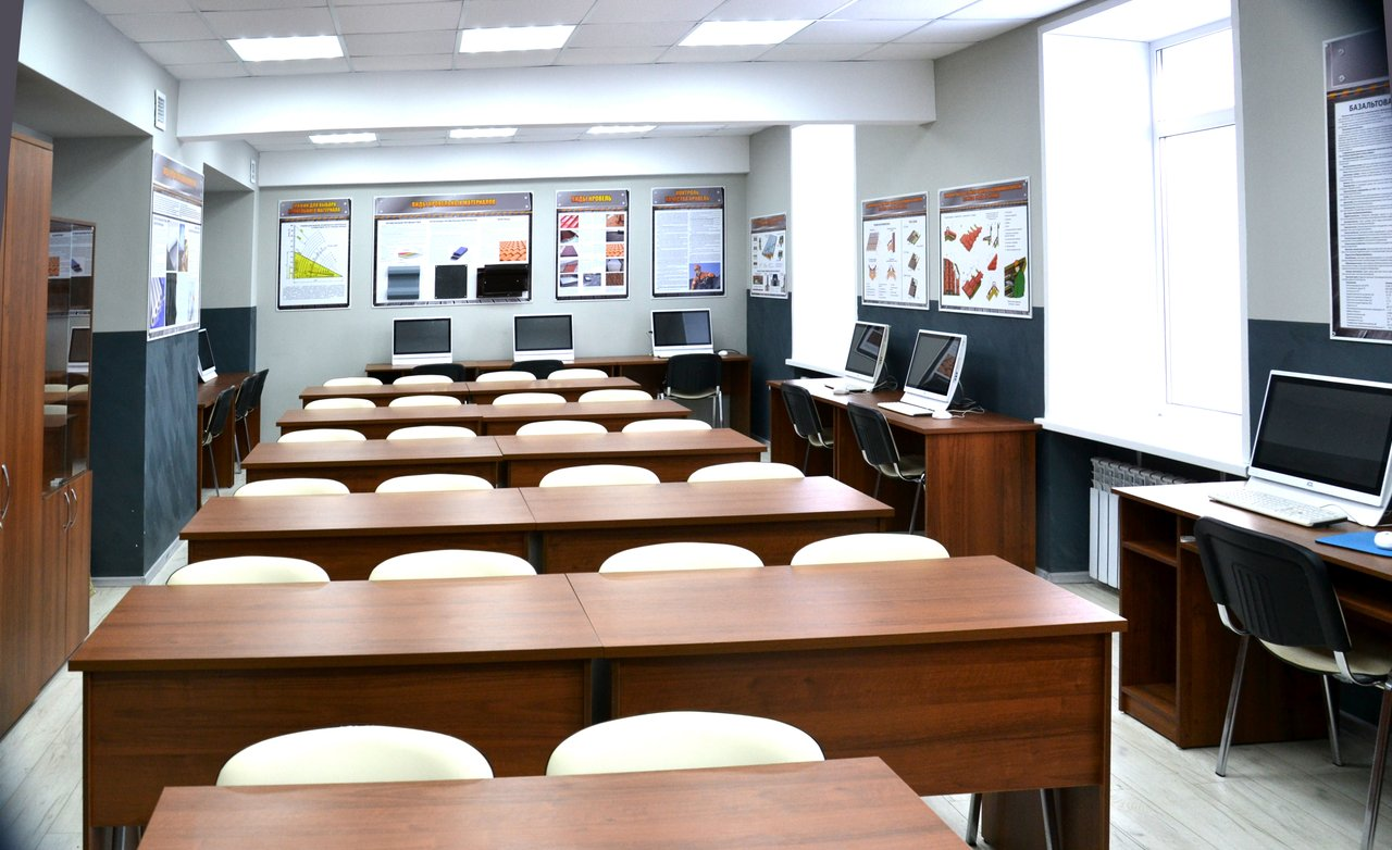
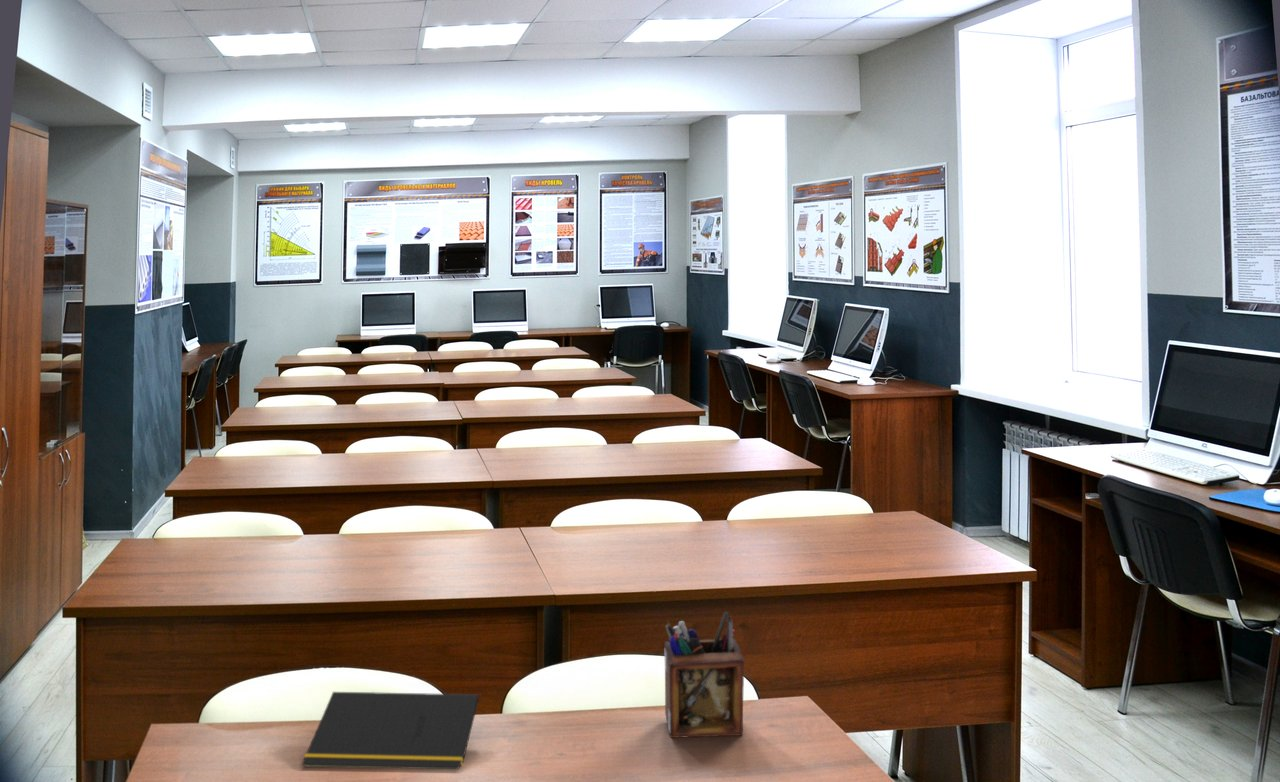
+ notepad (393, 731)
+ desk organizer (703, 673)
